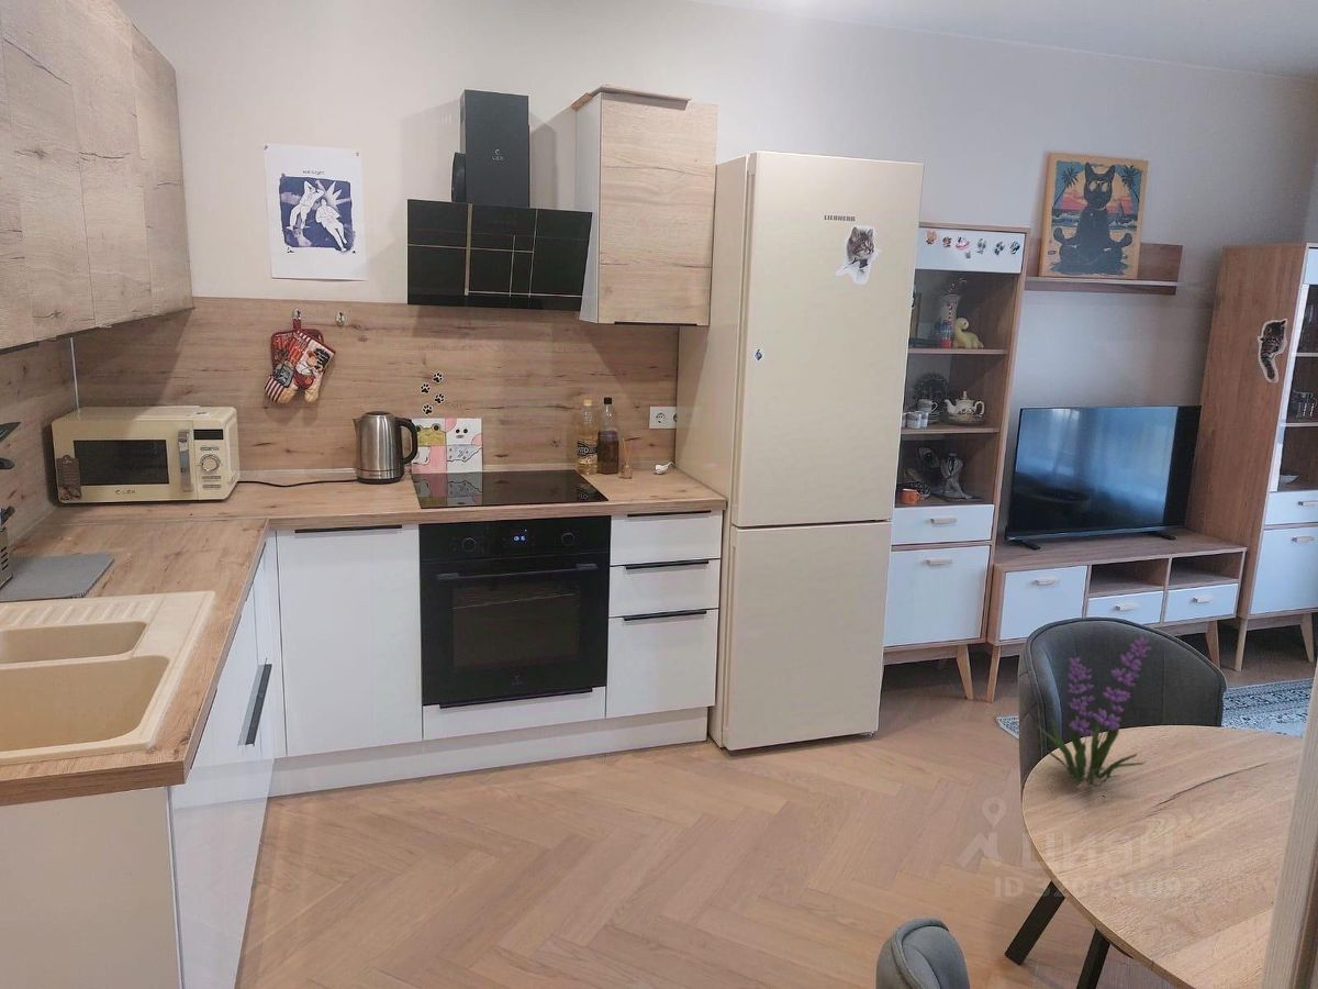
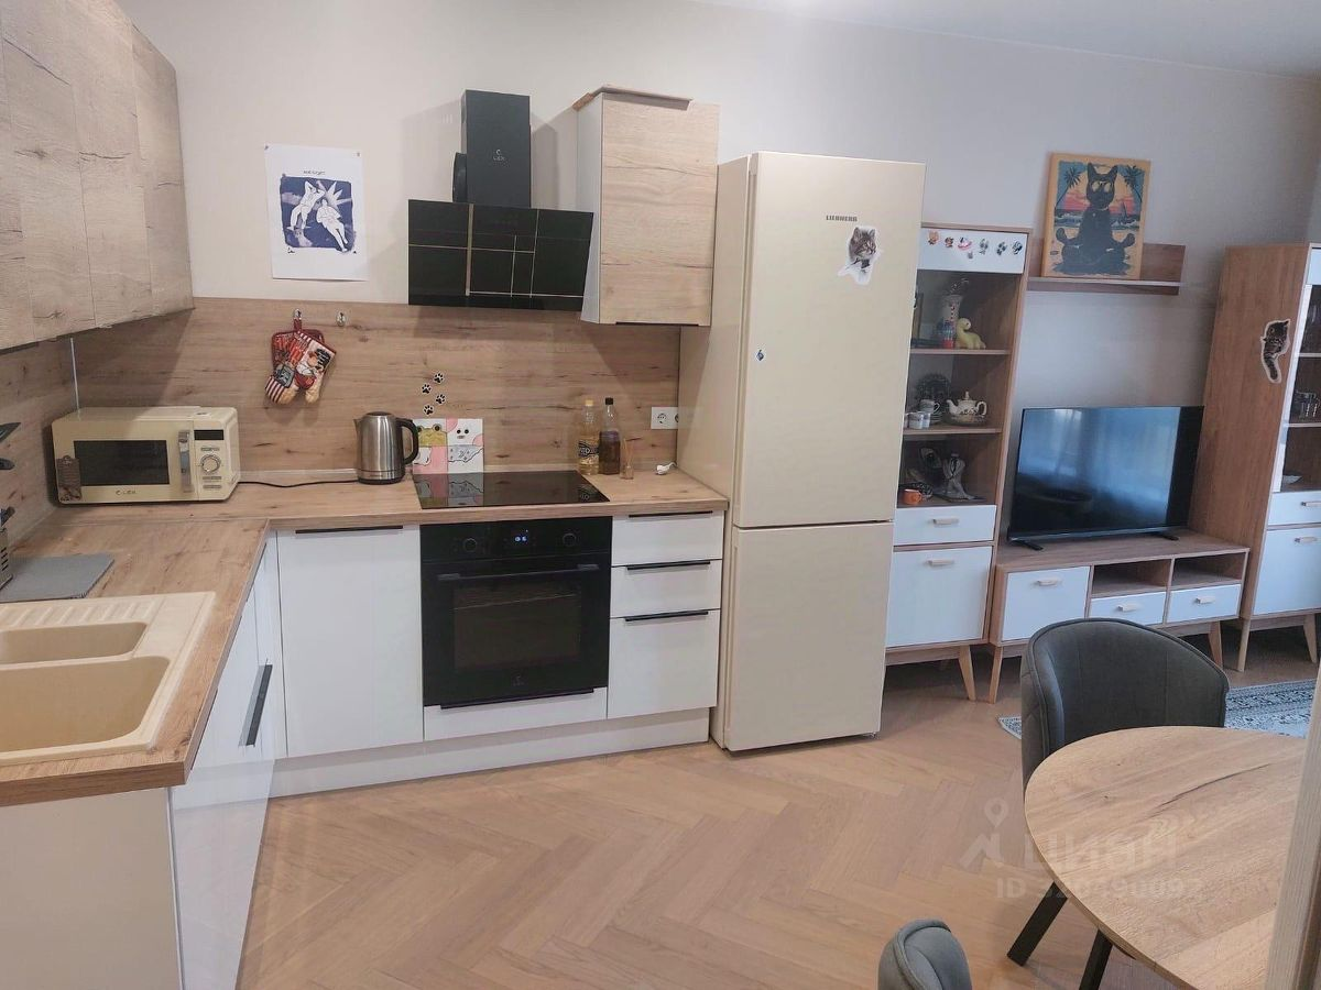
- plant (1093, 700)
